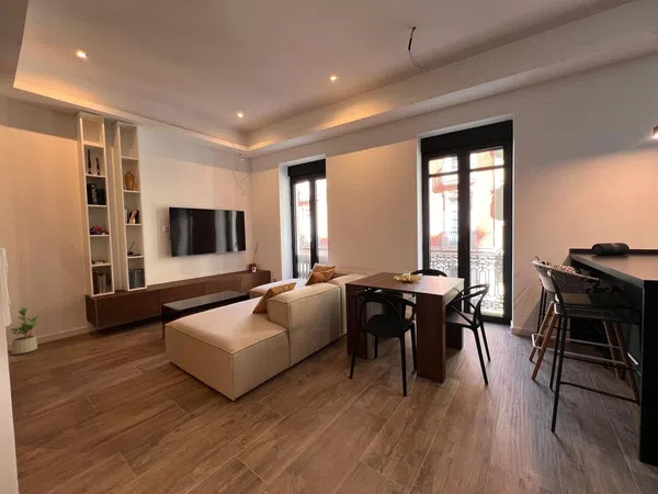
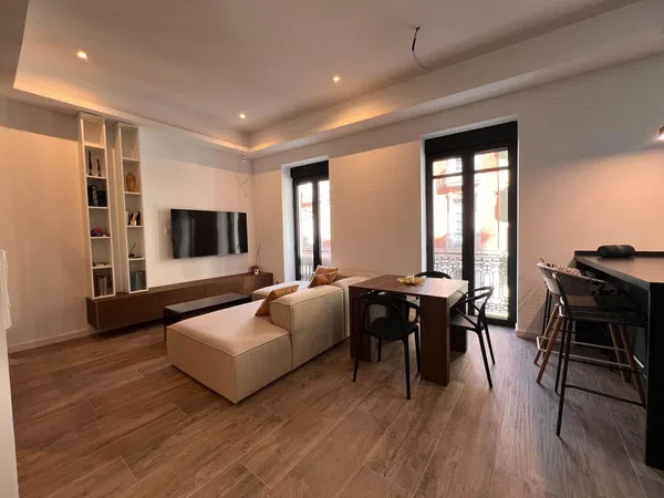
- potted plant (25, 328)
